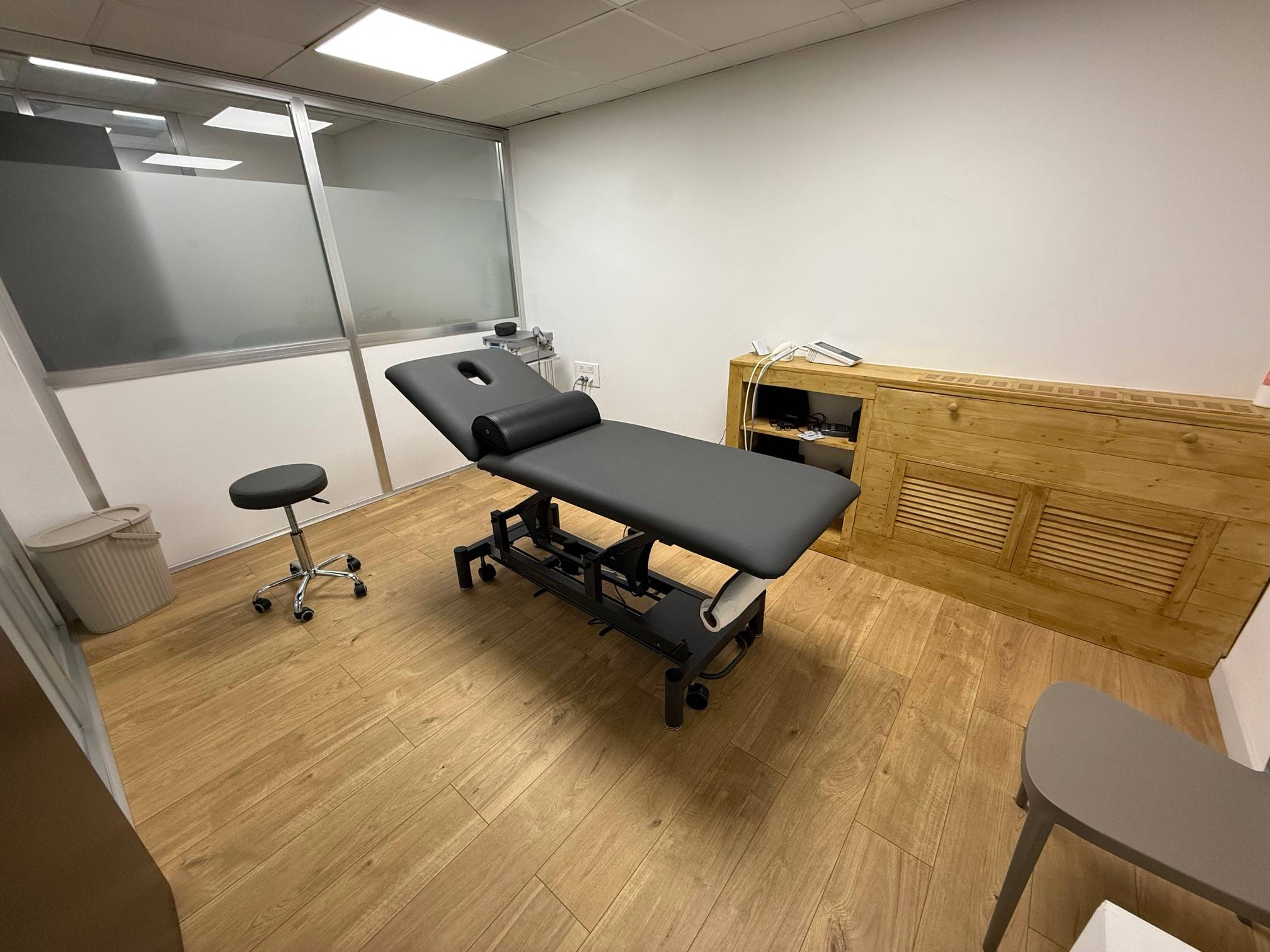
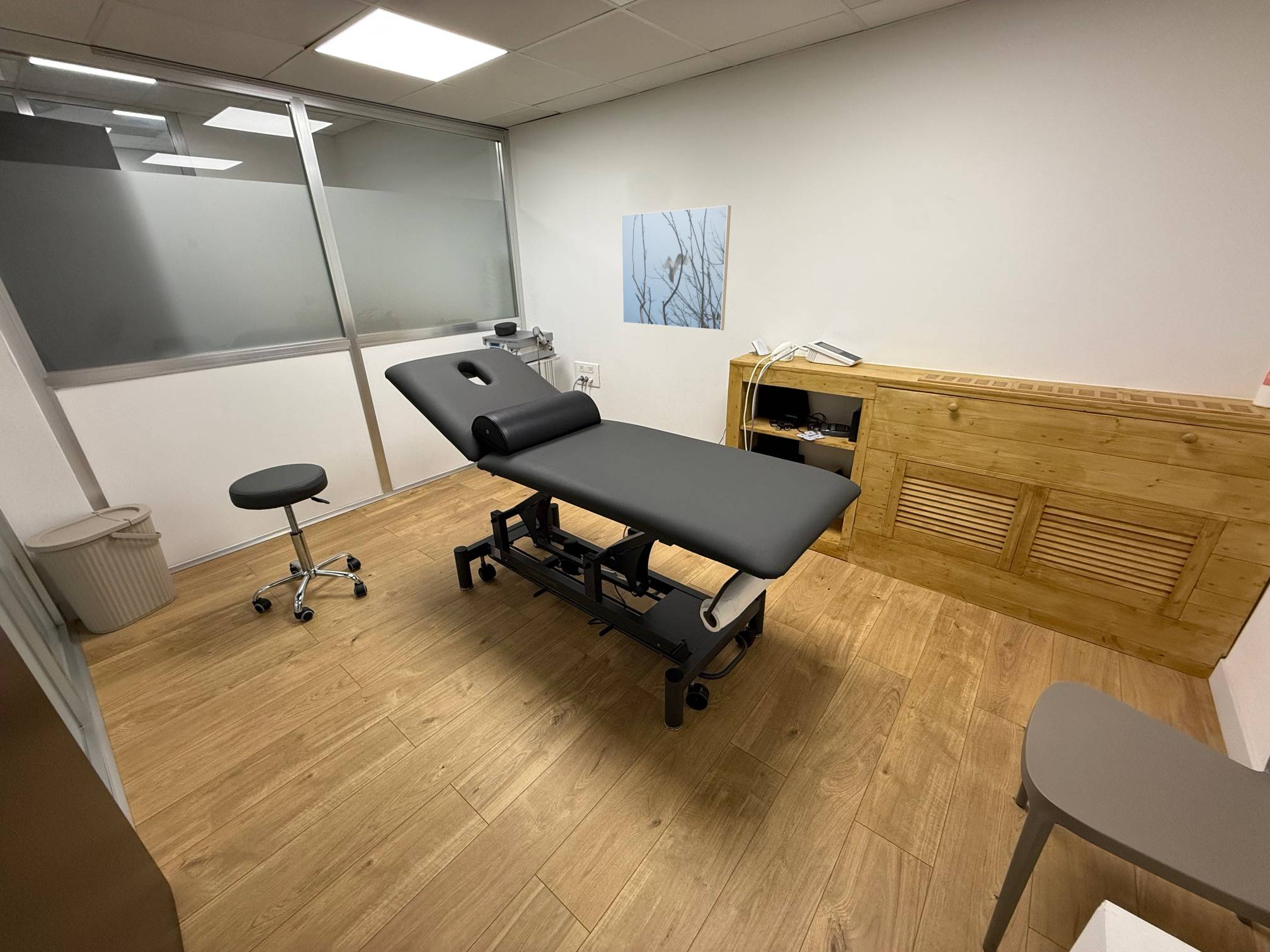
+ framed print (671, 270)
